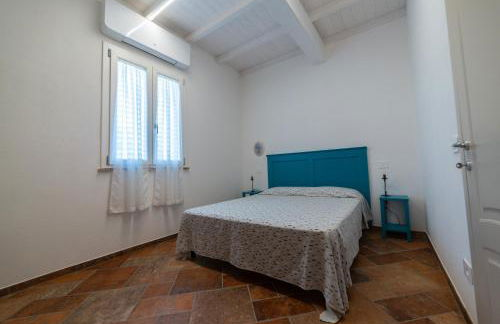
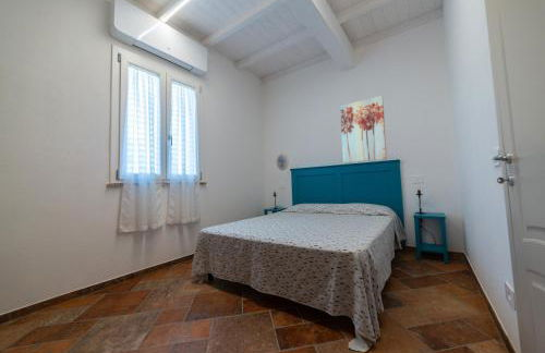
+ wall art (362, 131)
